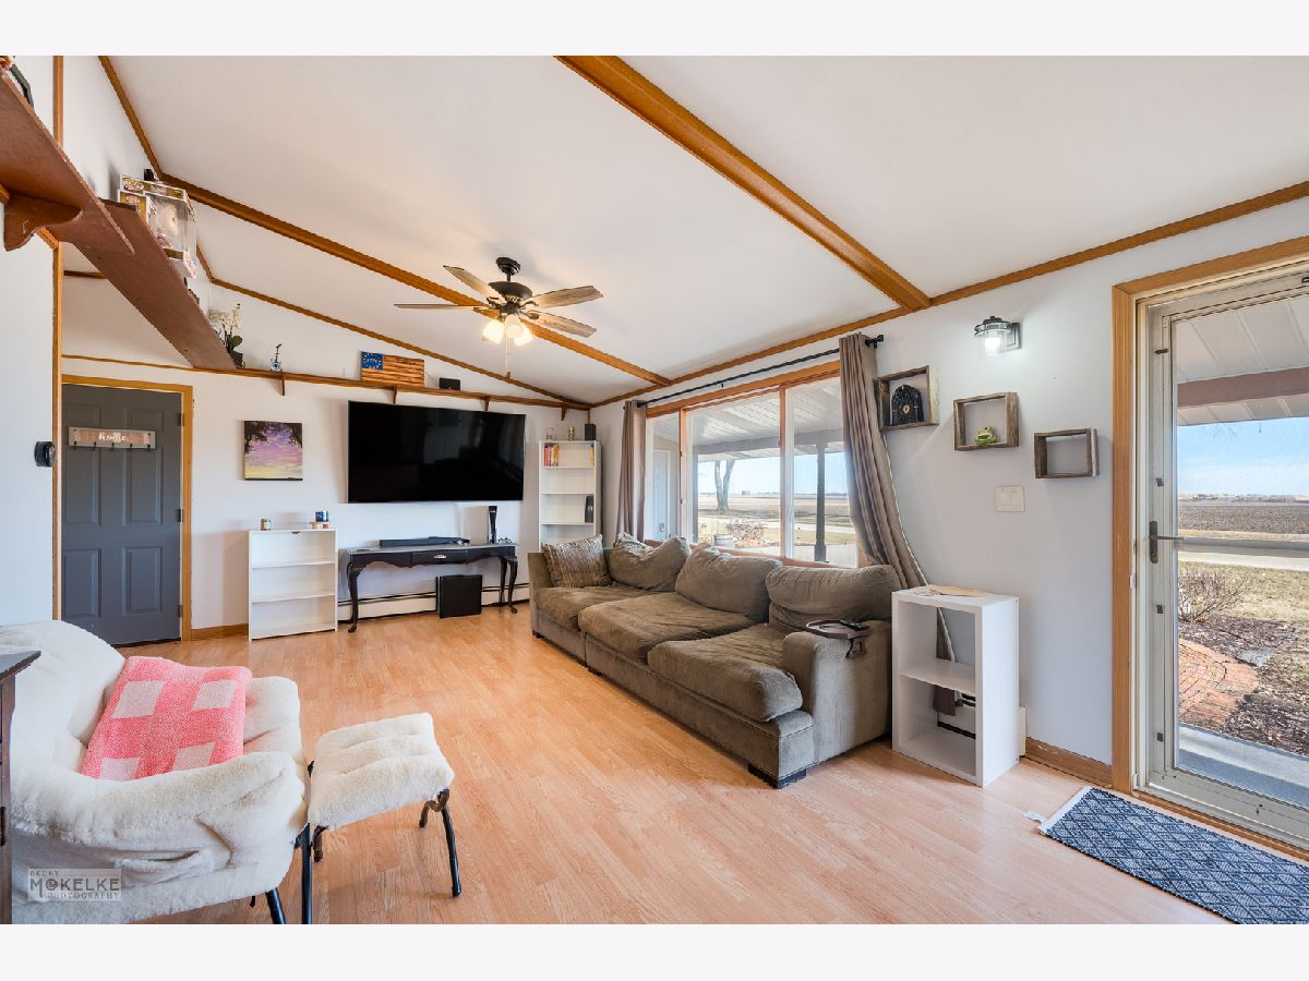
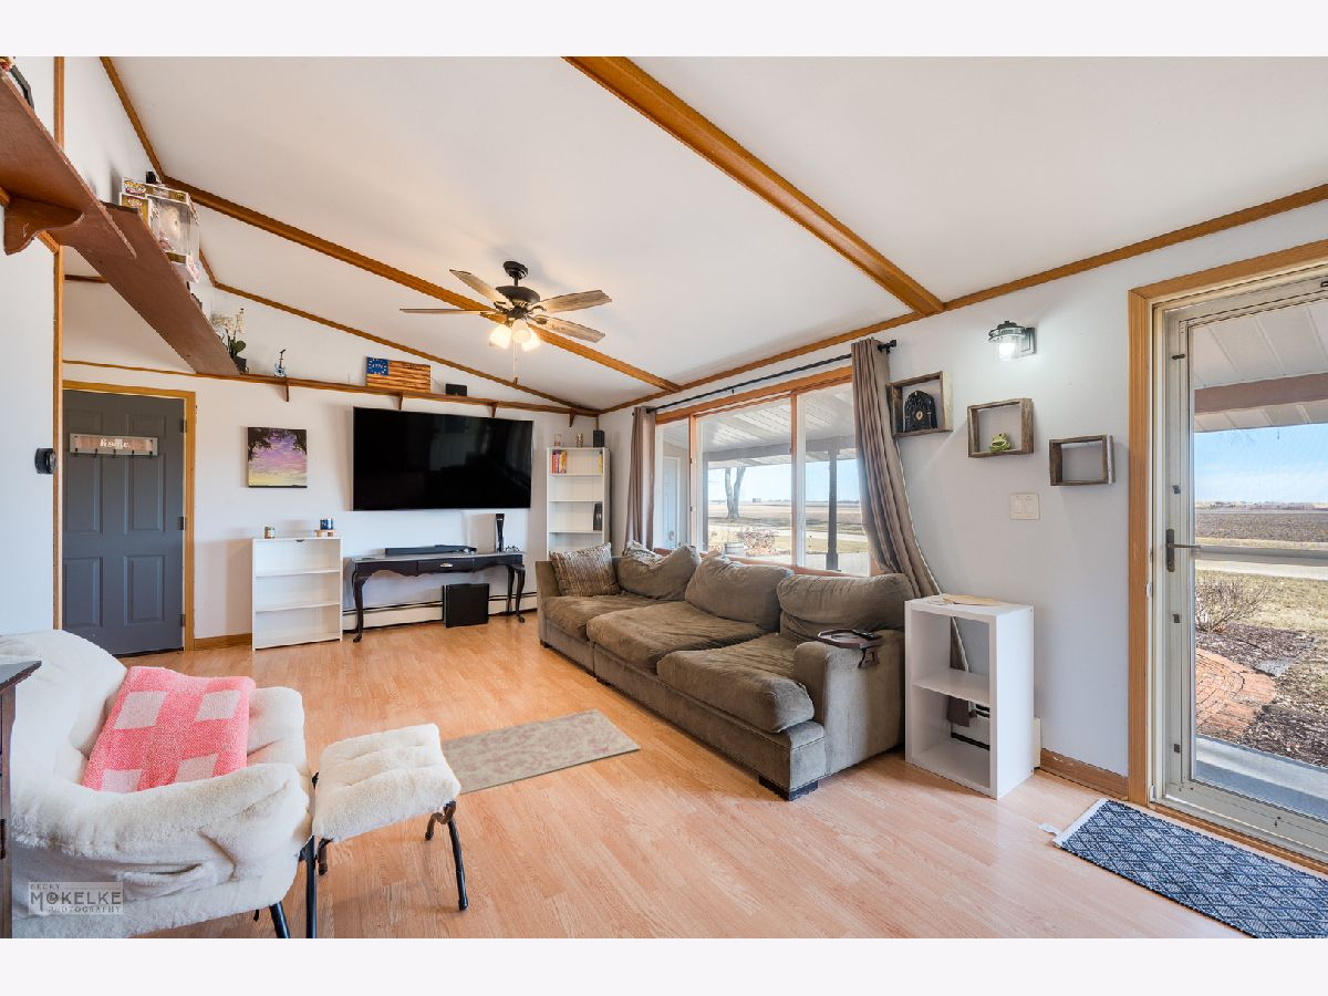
+ rug (508, 751)
